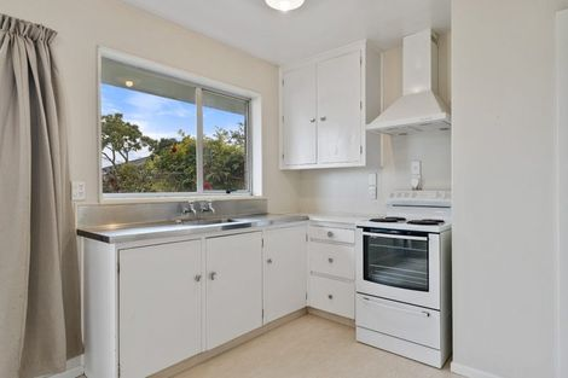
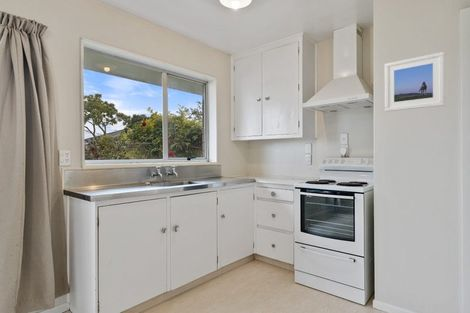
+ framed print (412, 83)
